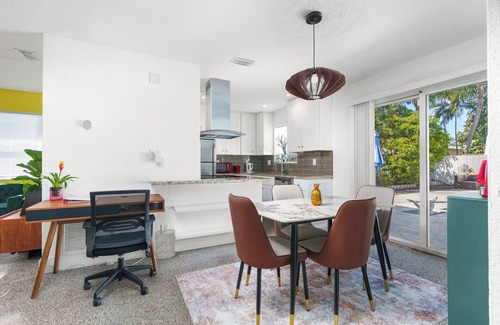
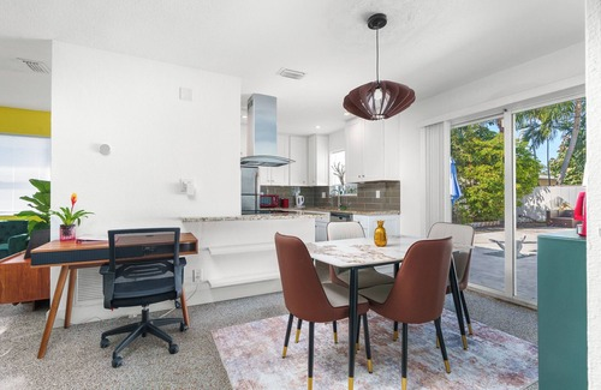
- wastebasket (165, 243)
